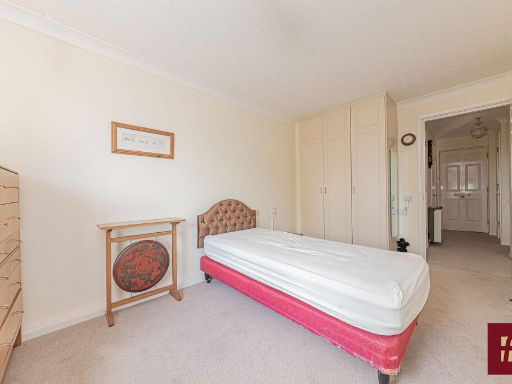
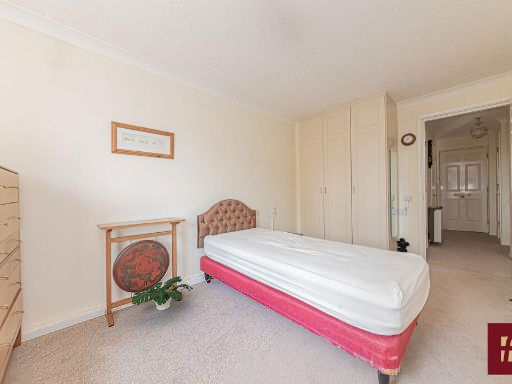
+ potted plant (161, 297)
